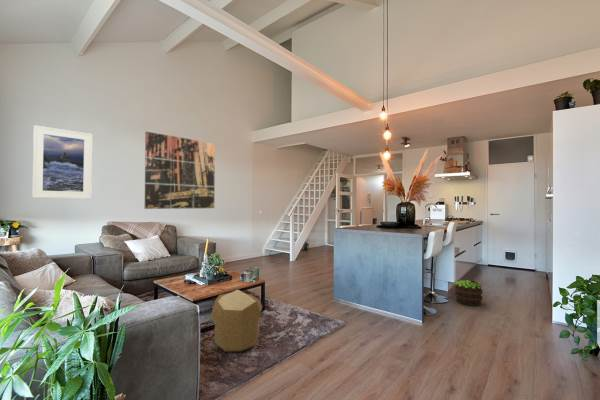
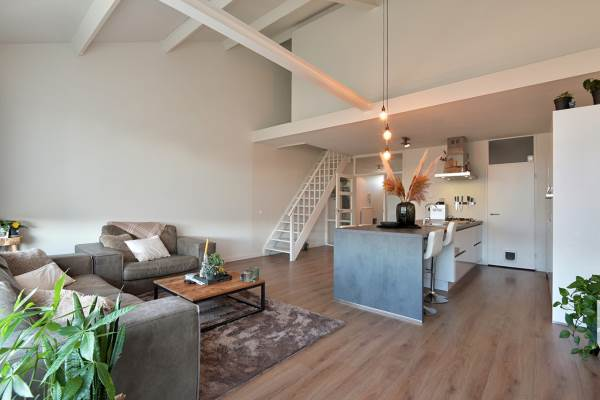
- potted plant (468, 291)
- pouf (237, 315)
- wall art (182, 173)
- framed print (64, 164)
